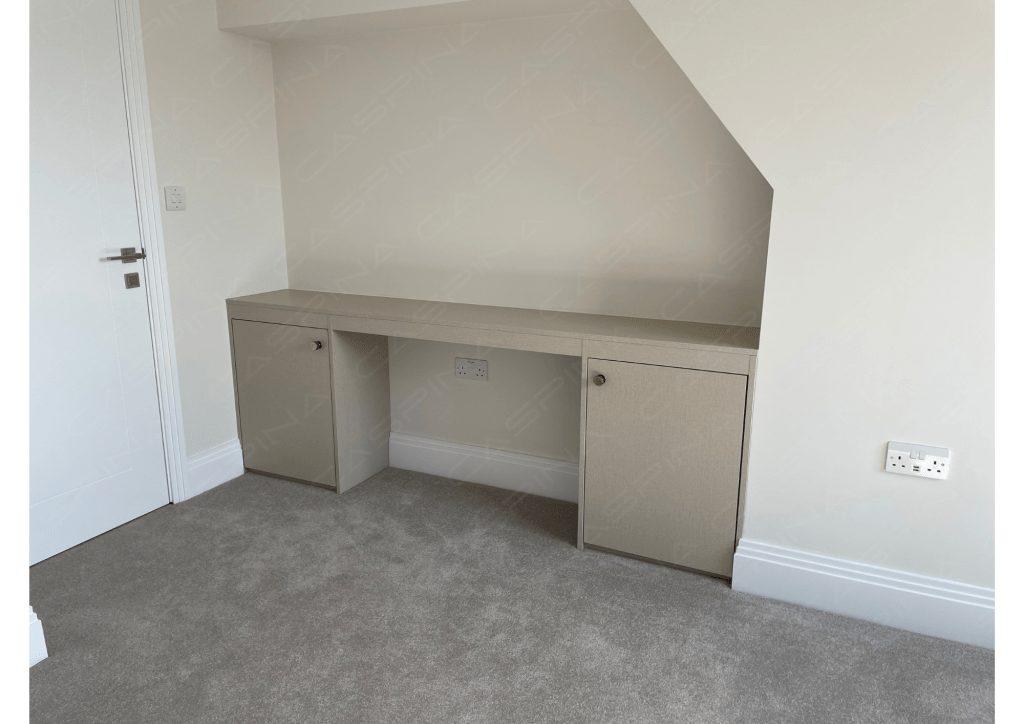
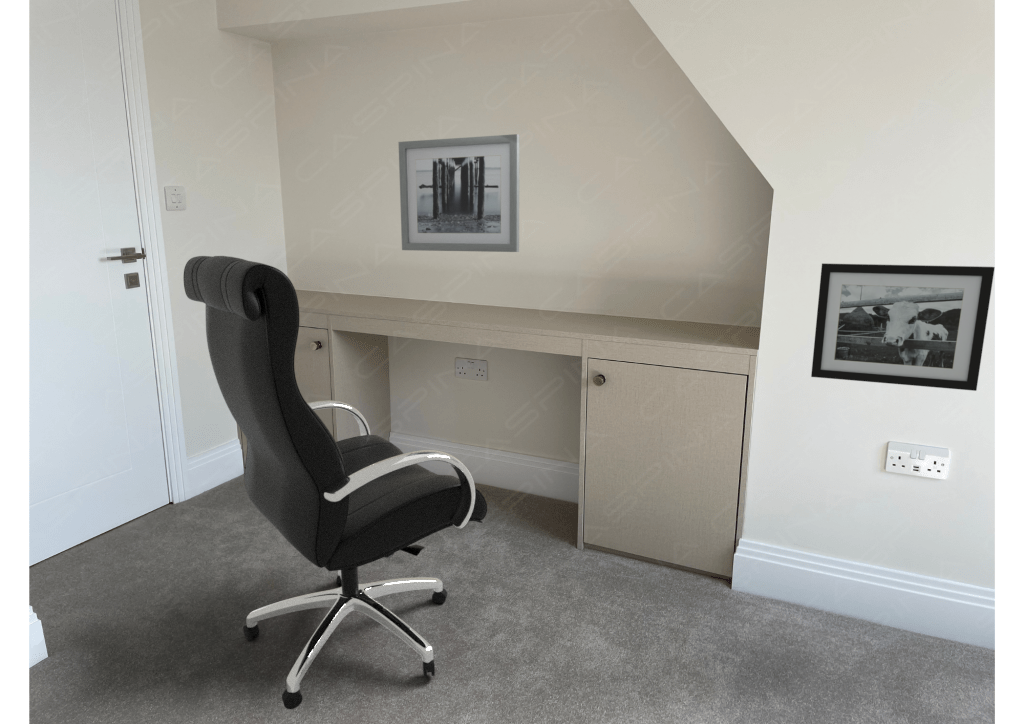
+ office chair (342, 455)
+ picture frame (896, 325)
+ wall art (457, 195)
